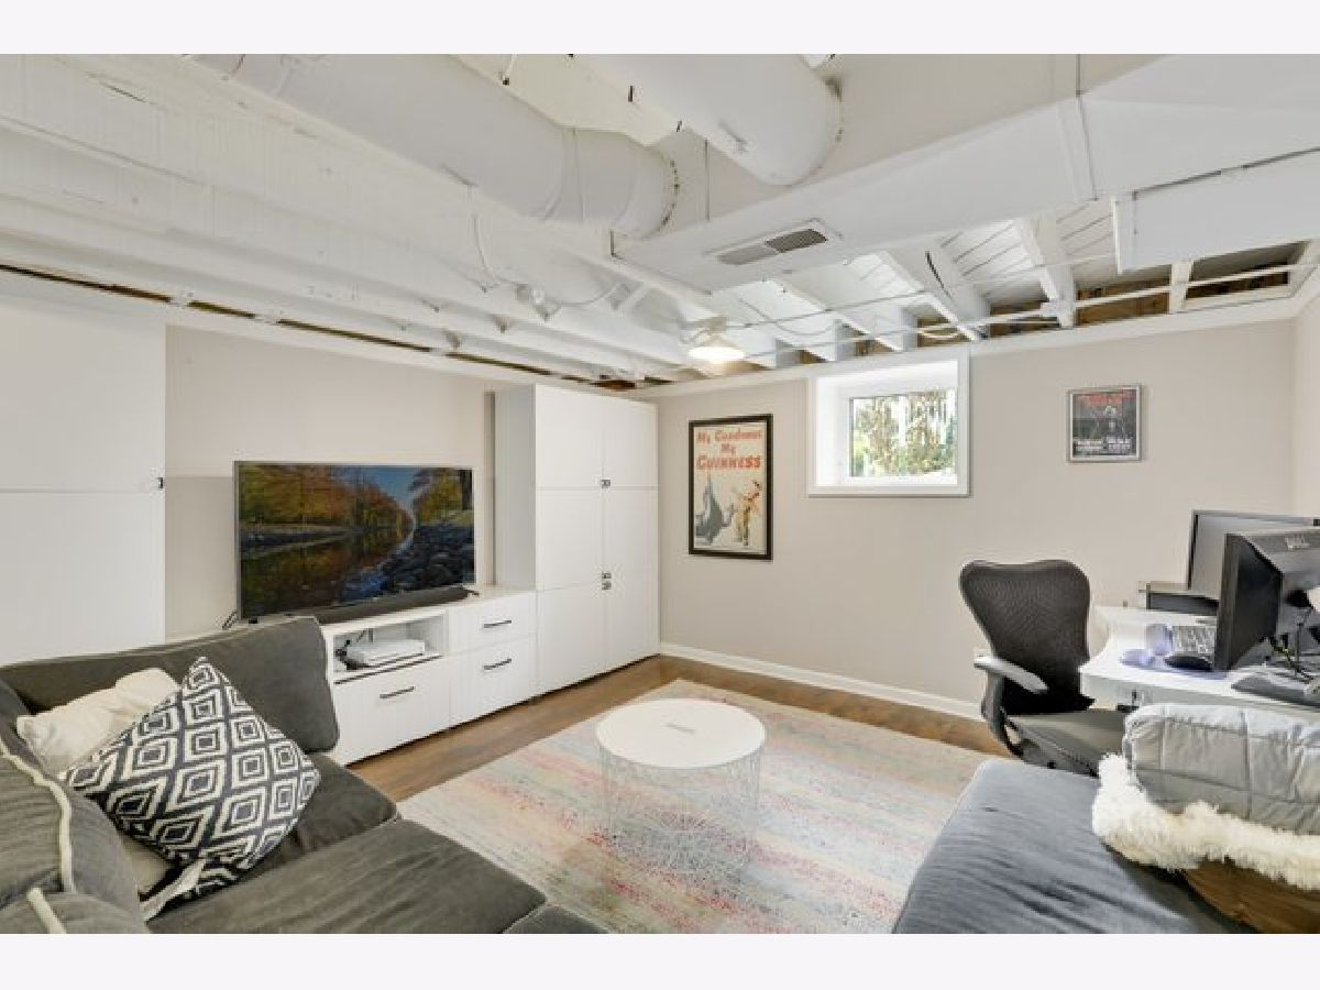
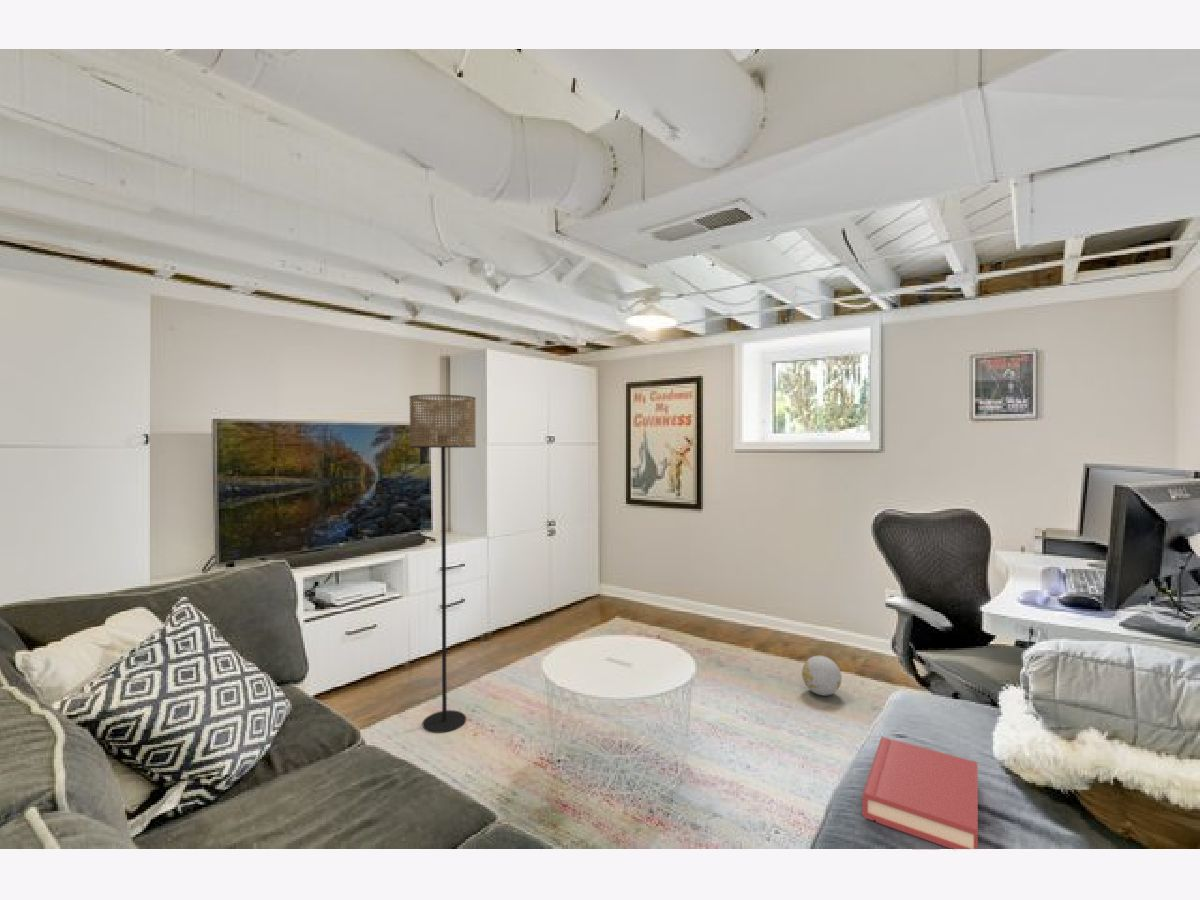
+ decorative ball (821, 675)
+ hardback book (922, 788)
+ floor lamp (443, 560)
